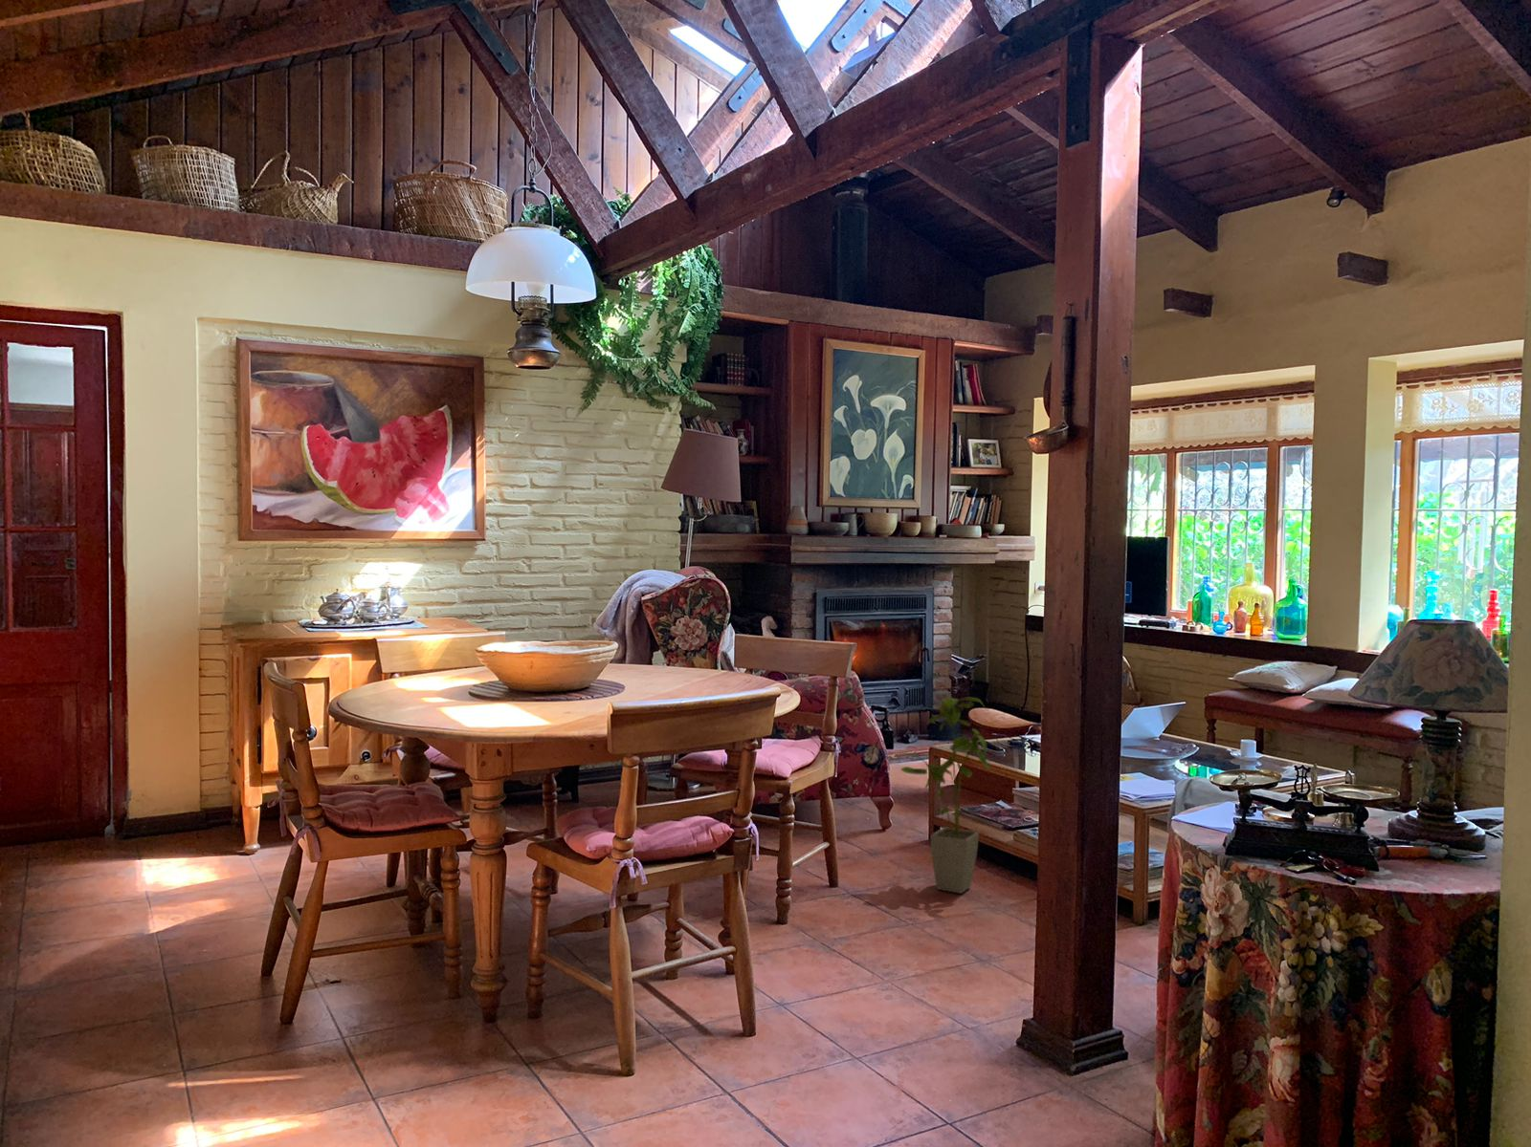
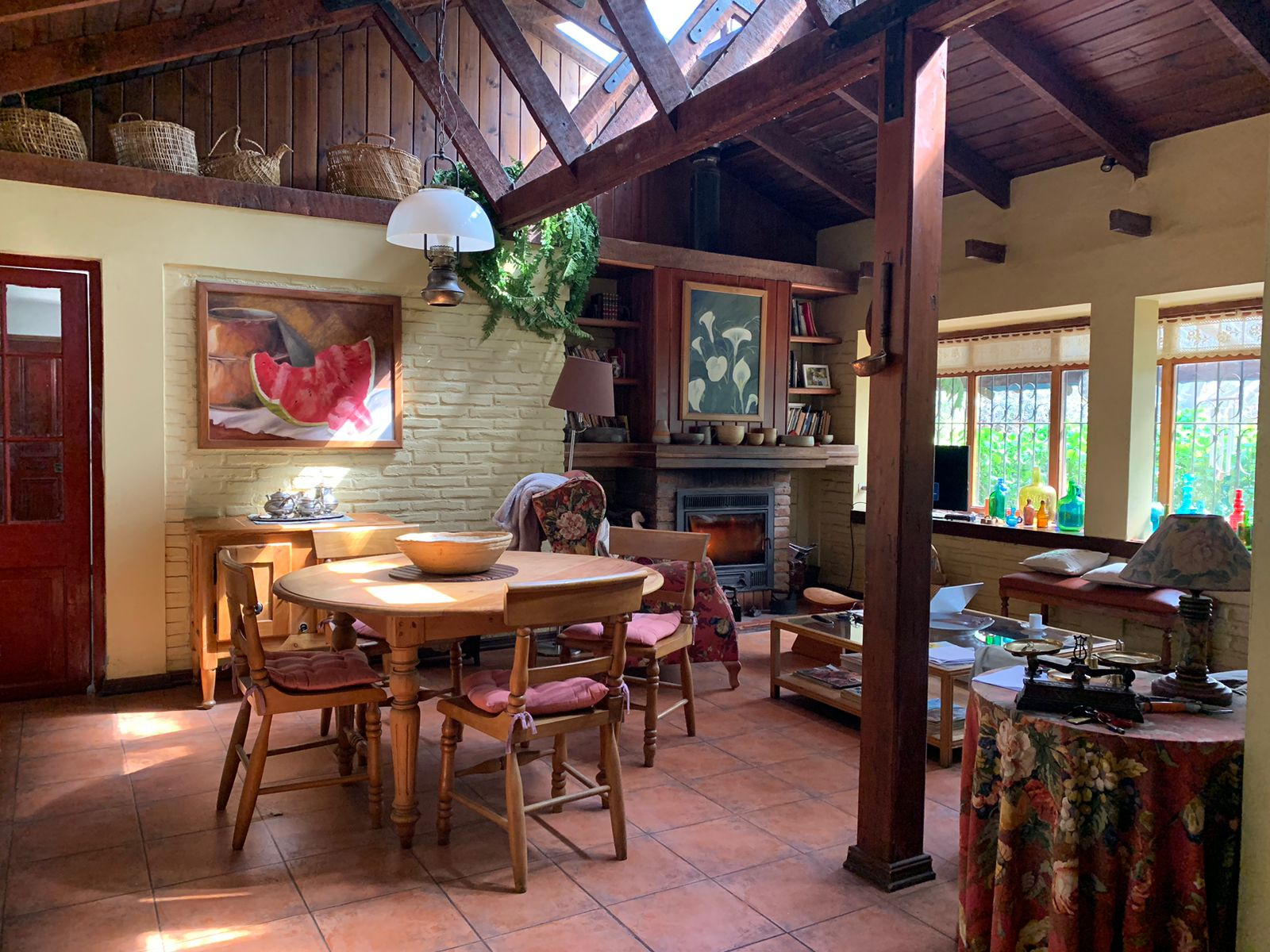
- house plant (944, 790)
